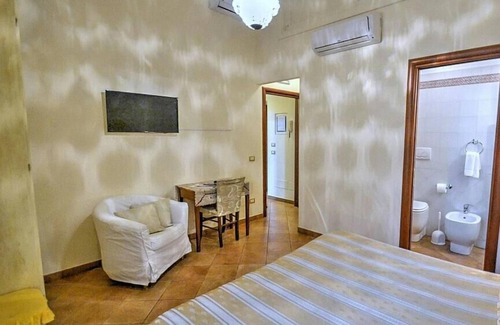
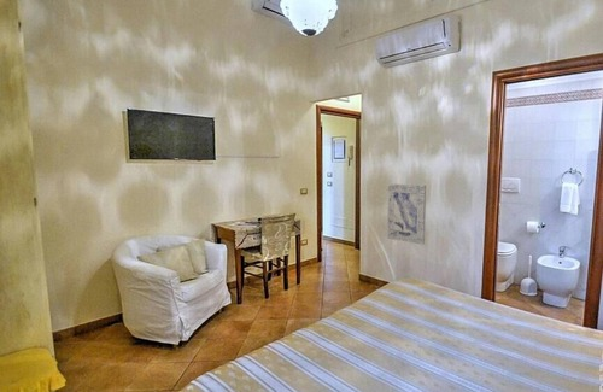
+ wall art (405, 212)
